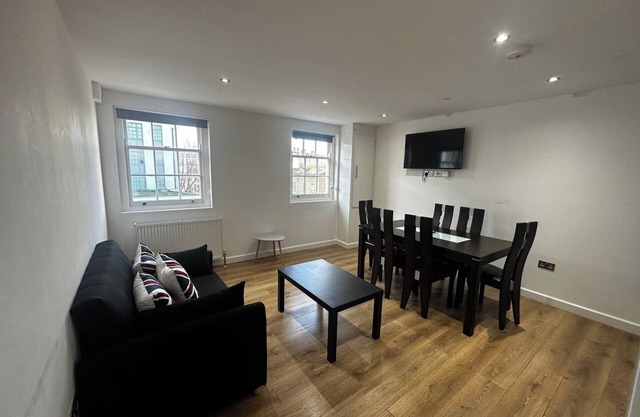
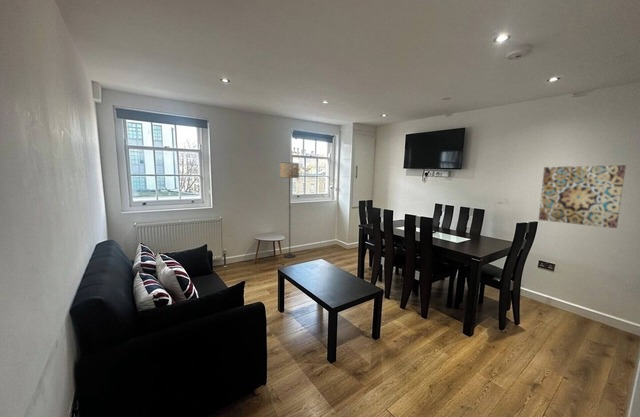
+ wall art (577, 195)
+ floor lamp (289, 210)
